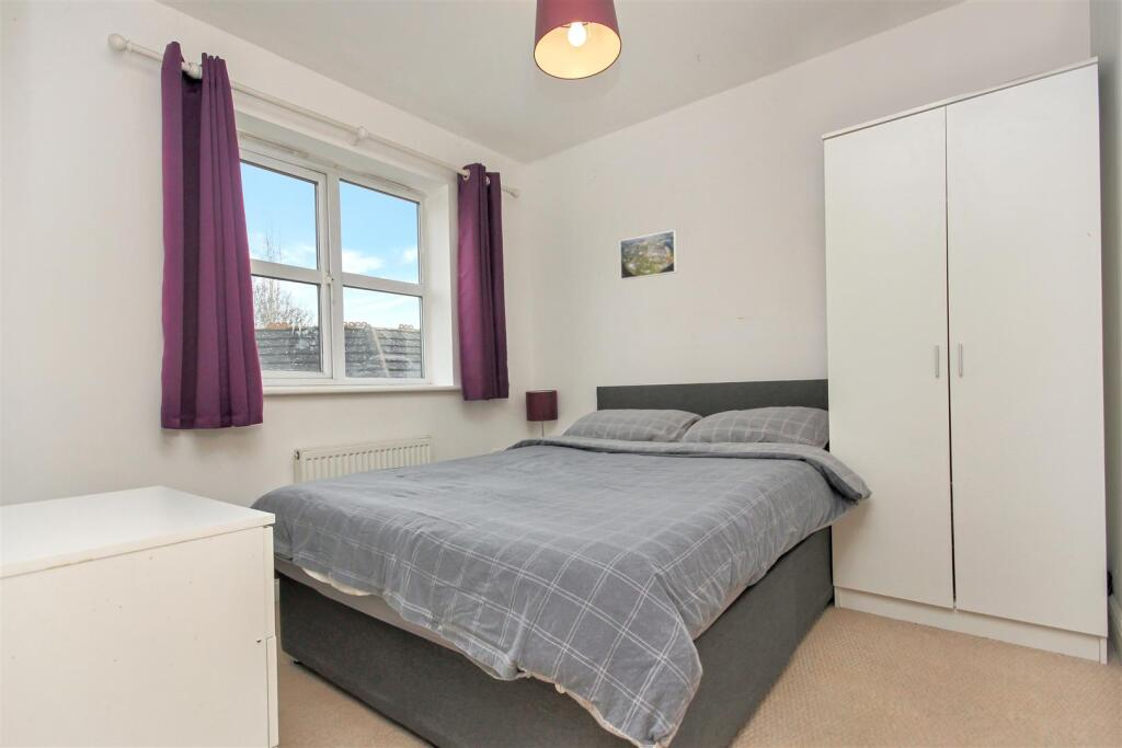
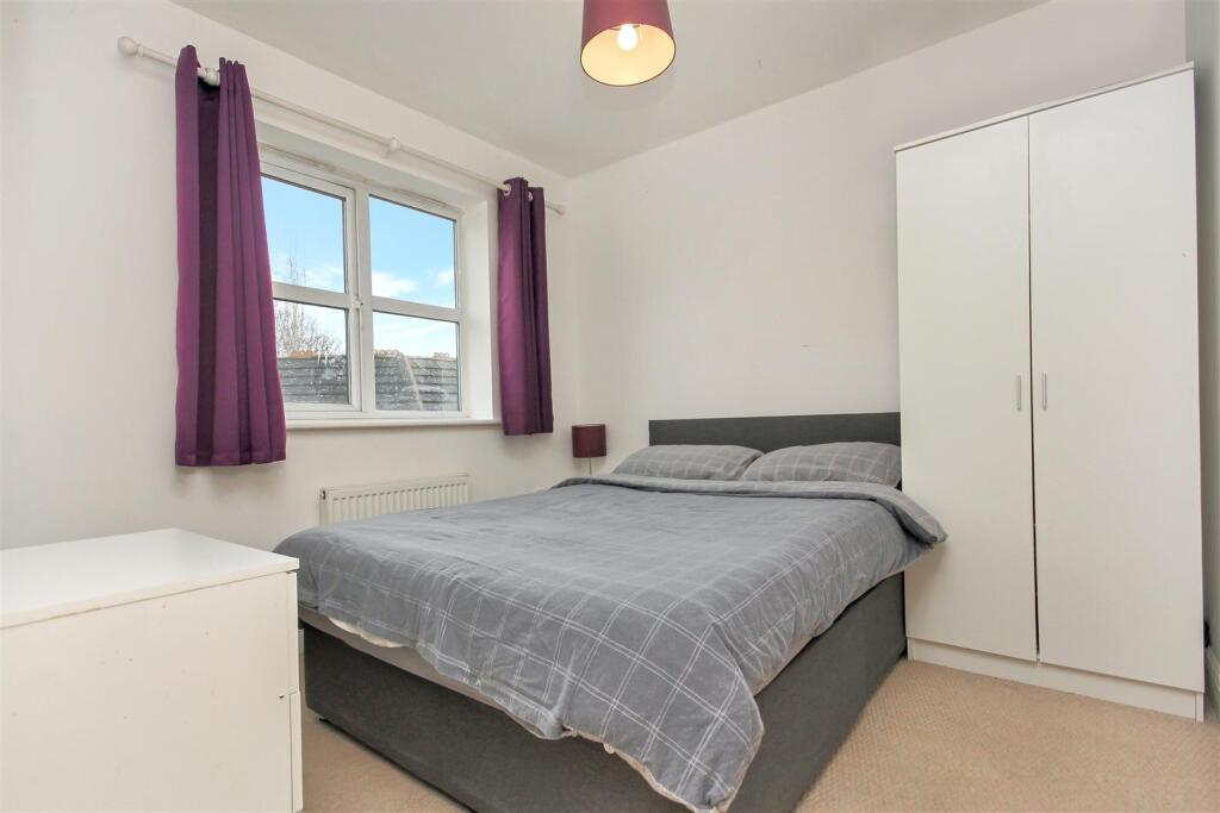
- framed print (648, 255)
